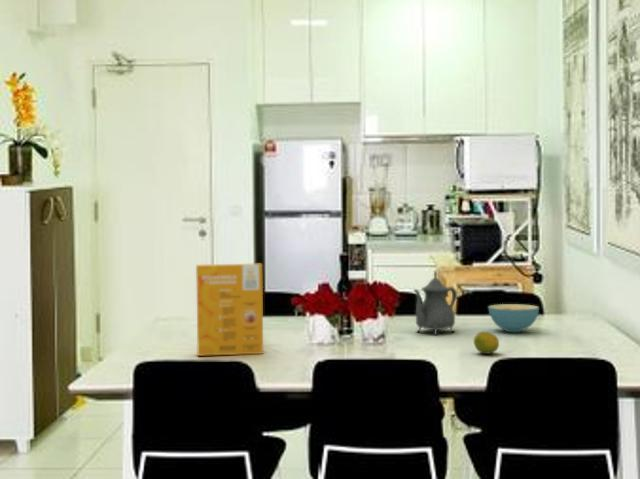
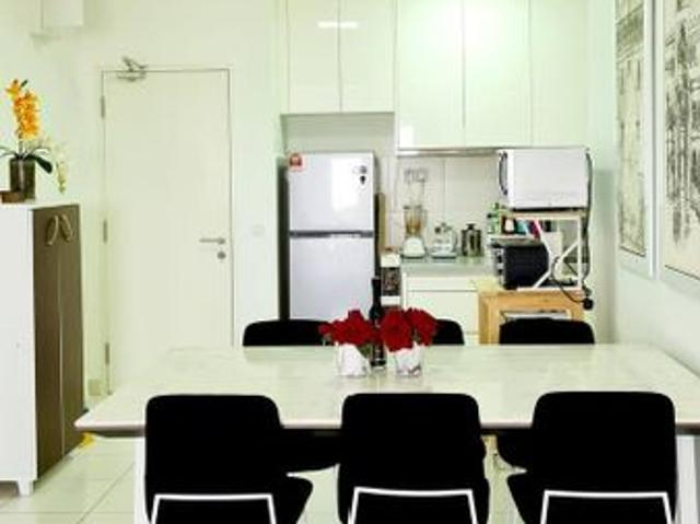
- teapot (435, 300)
- cereal box (229, 309)
- cereal bowl (513, 319)
- fruit (486, 342)
